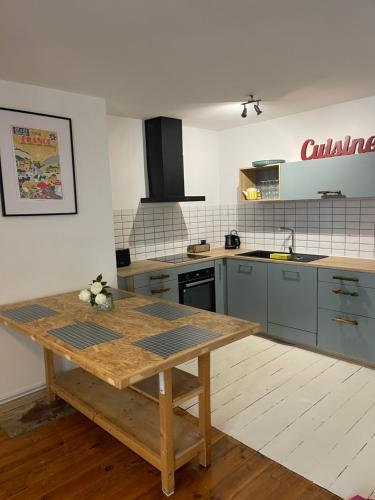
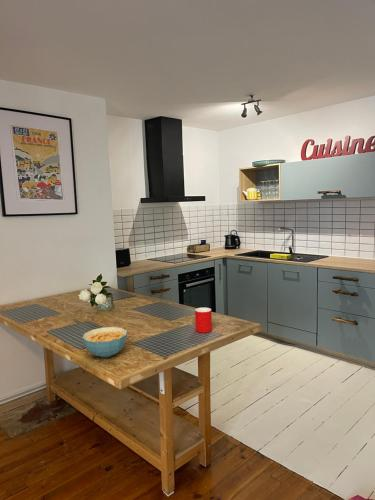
+ cup (204, 318)
+ cereal bowl (105, 344)
